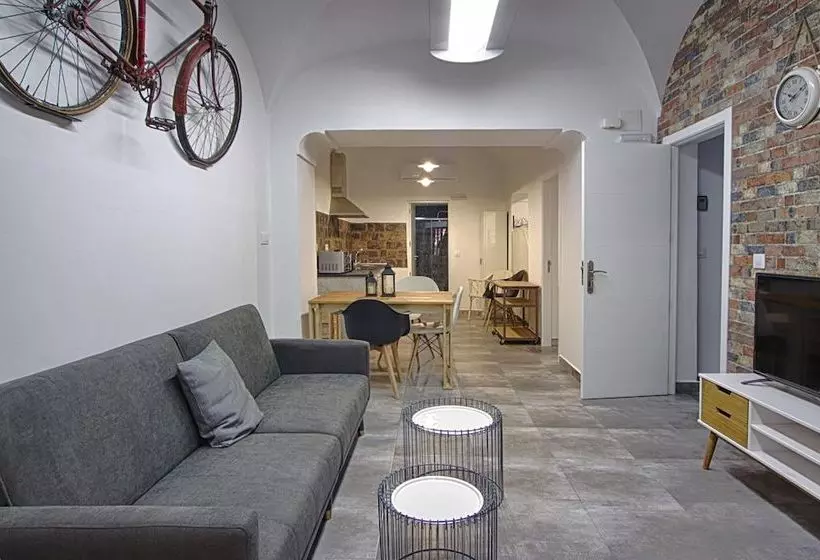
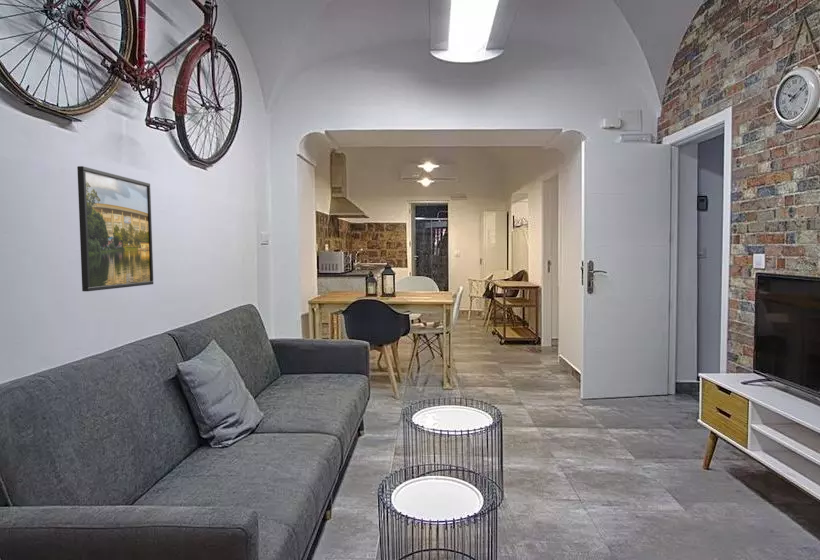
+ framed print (119, 231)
